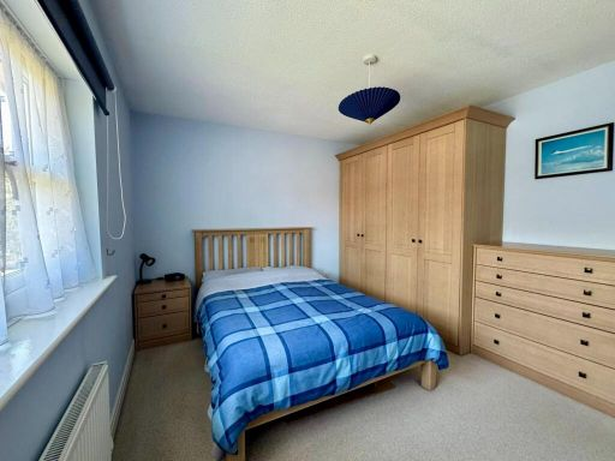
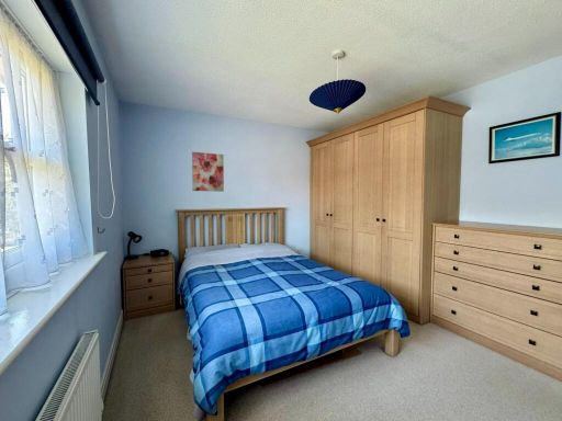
+ wall art (207, 172)
